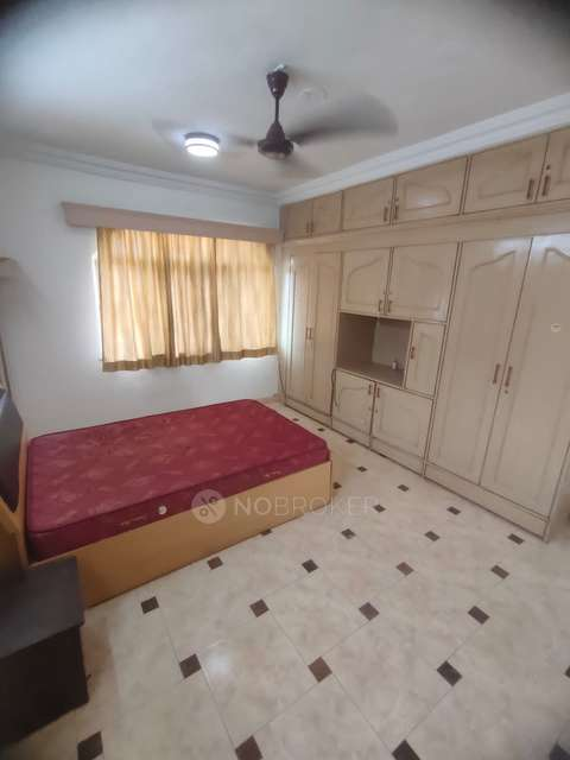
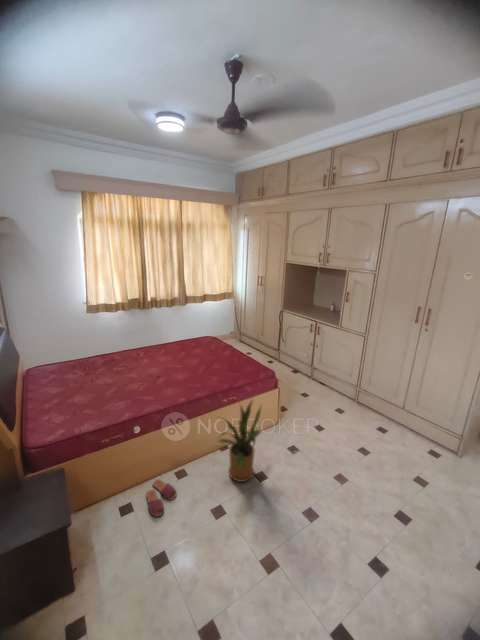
+ slippers (161, 493)
+ house plant (238, 441)
